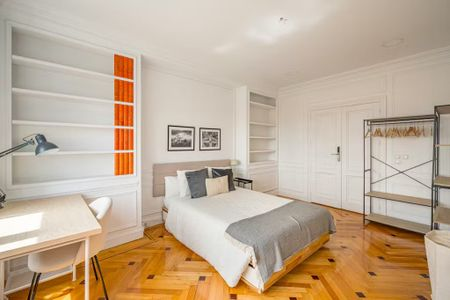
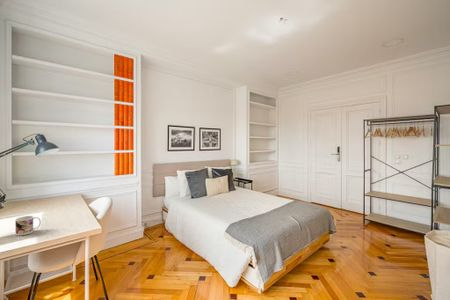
+ mug (28, 224)
